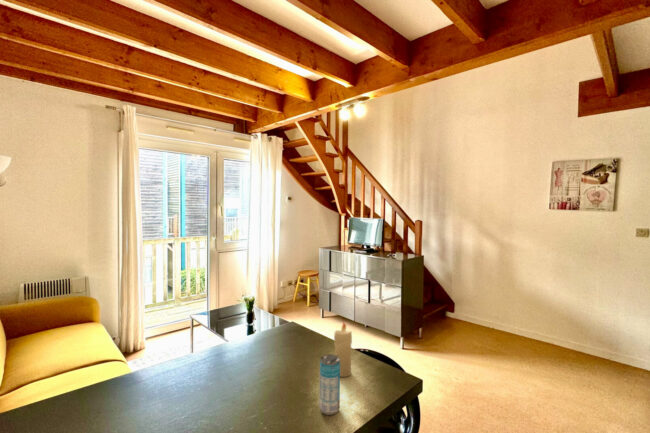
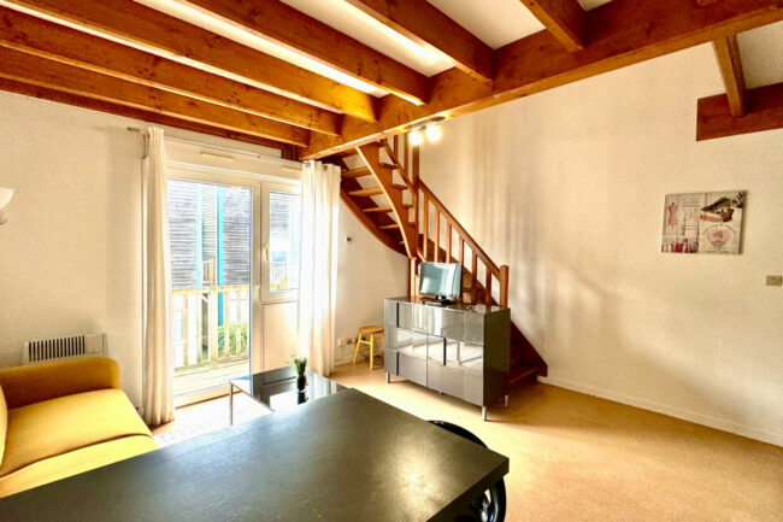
- beverage can (329, 384)
- candle (342, 347)
